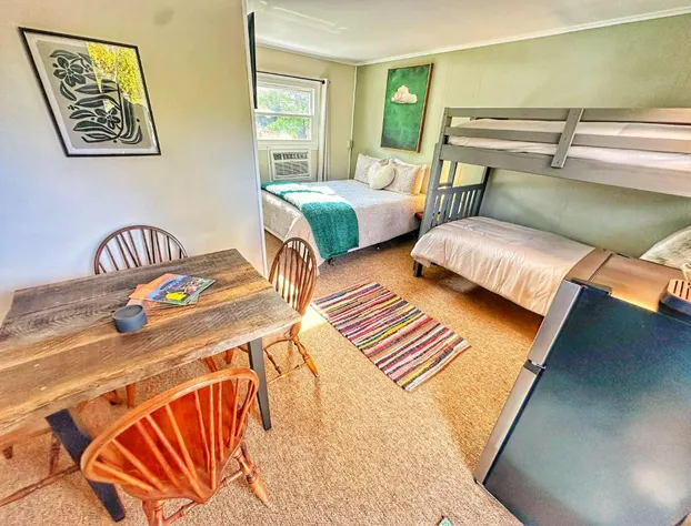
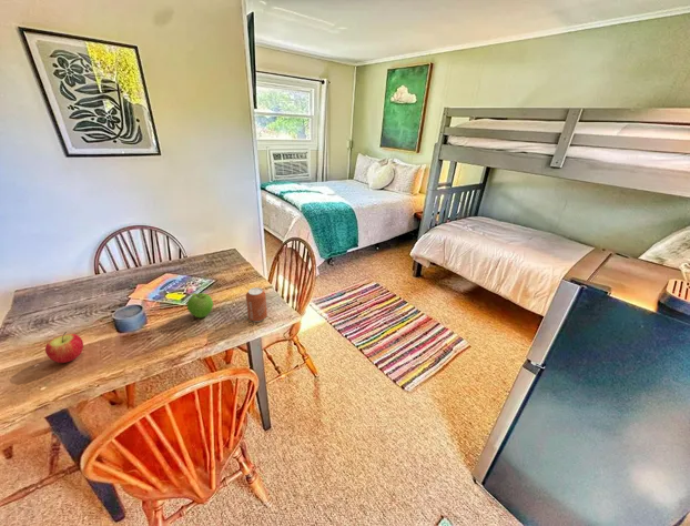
+ apple (64, 346)
+ can (256, 304)
+ fruit (200, 304)
